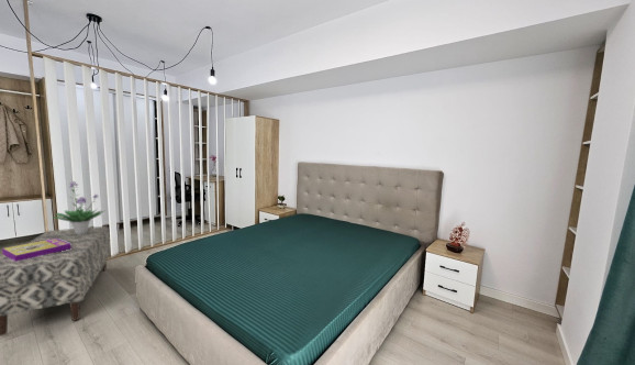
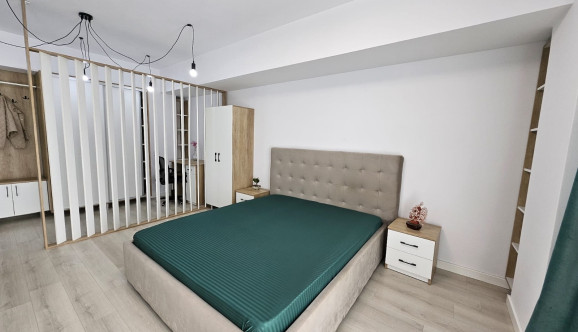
- decorative box (37, 248)
- potted plant (79, 207)
- bench (62, 269)
